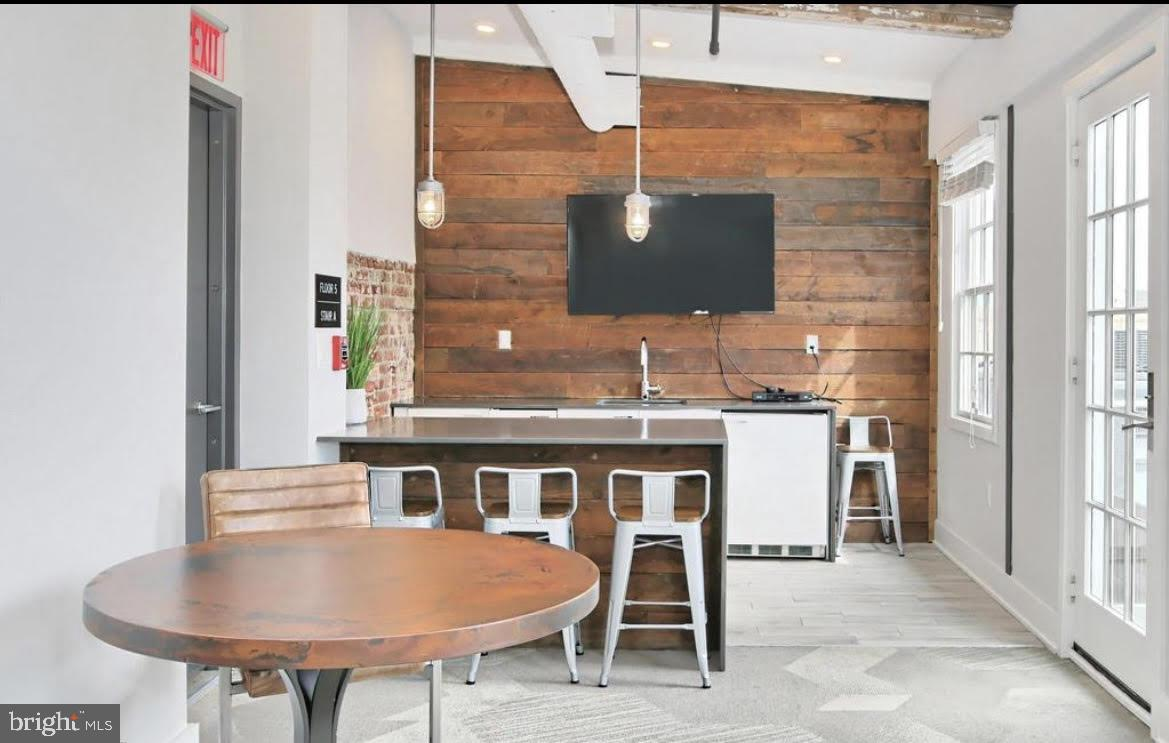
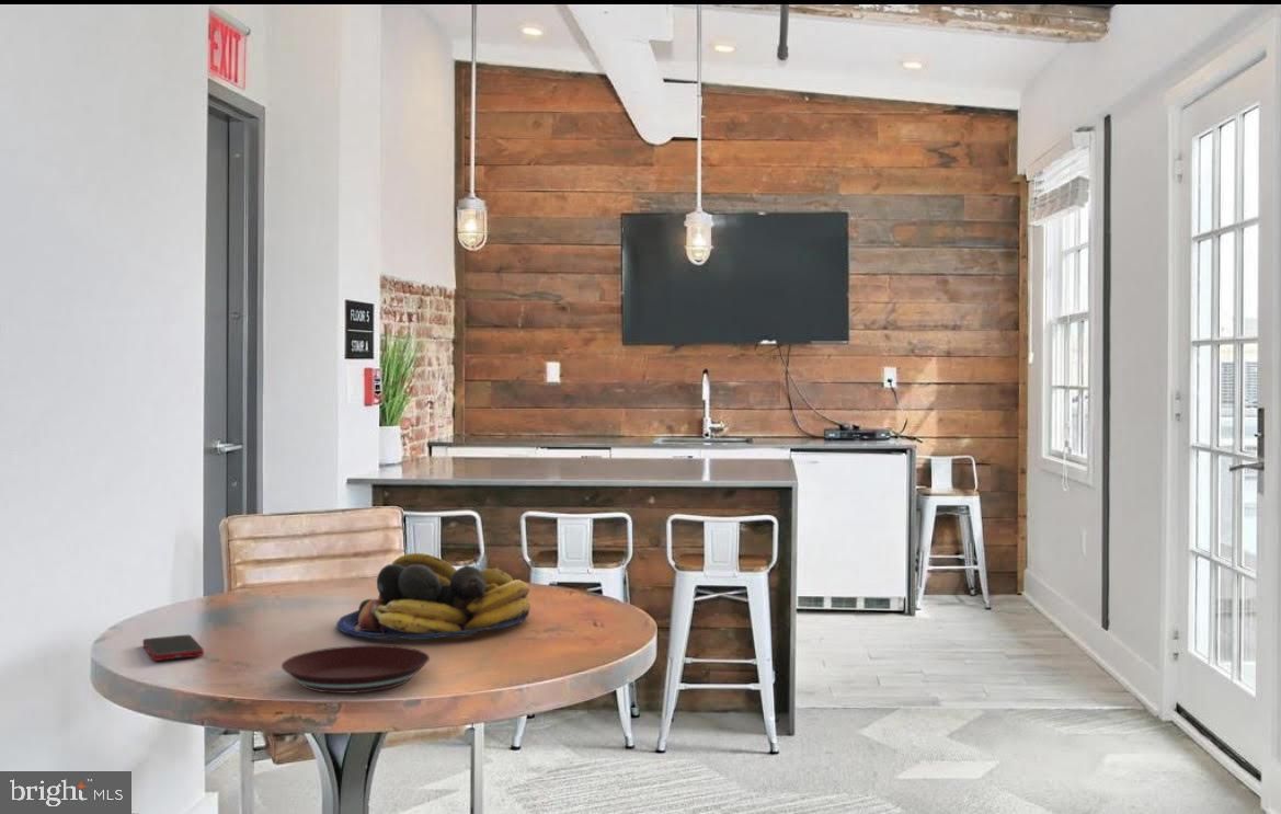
+ fruit bowl (433, 587)
+ cell phone (172, 646)
+ plate (356, 670)
